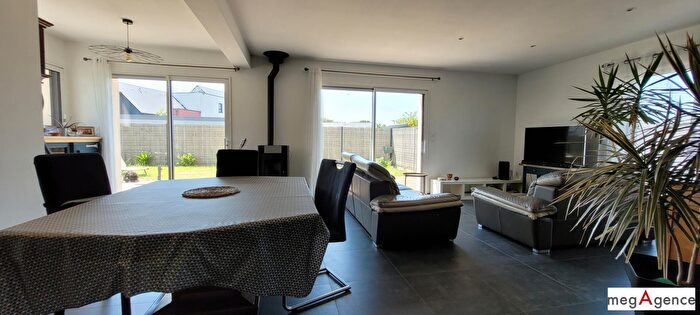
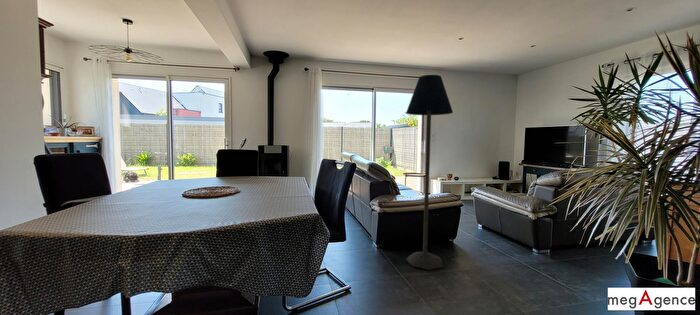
+ floor lamp (427, 170)
